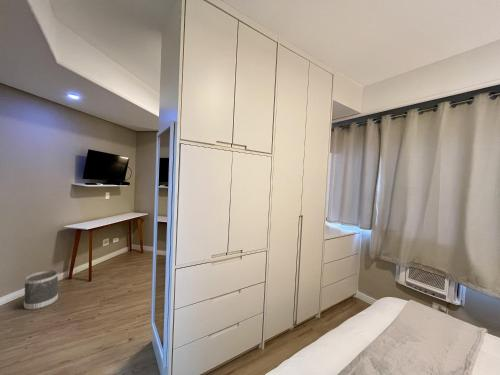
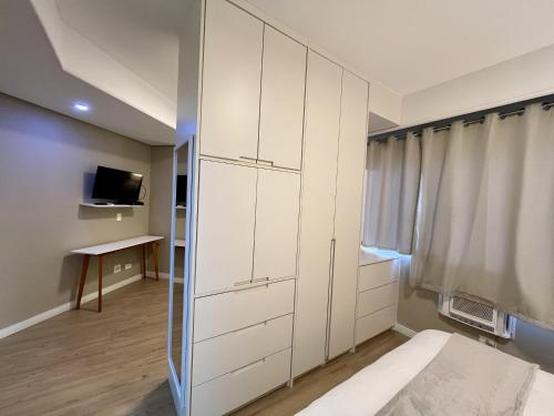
- wastebasket (41, 288)
